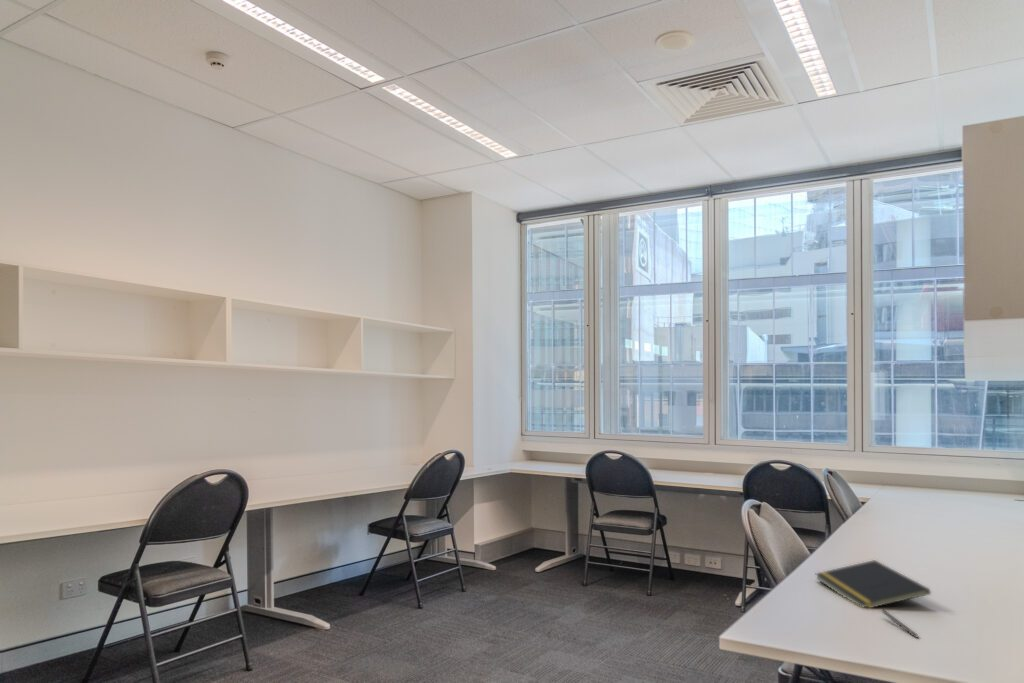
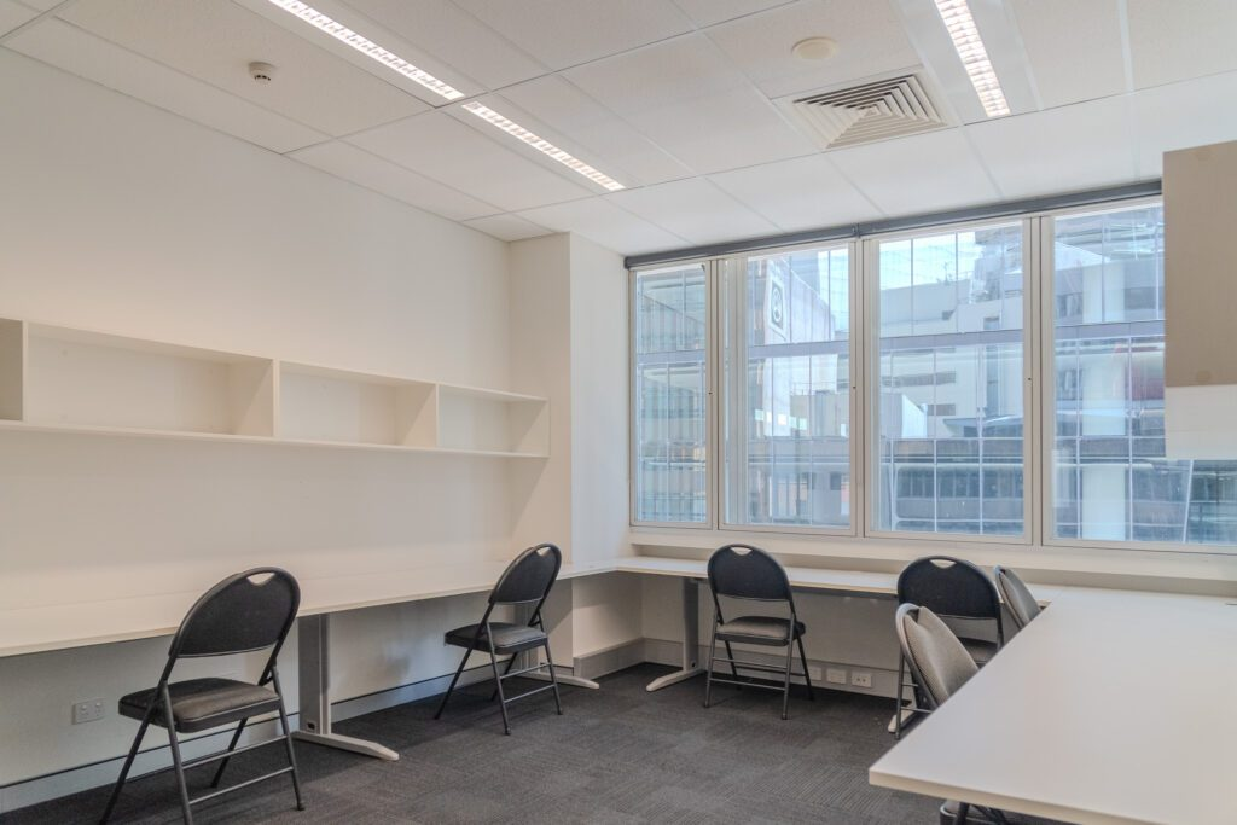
- notepad (869, 583)
- pen (900, 623)
